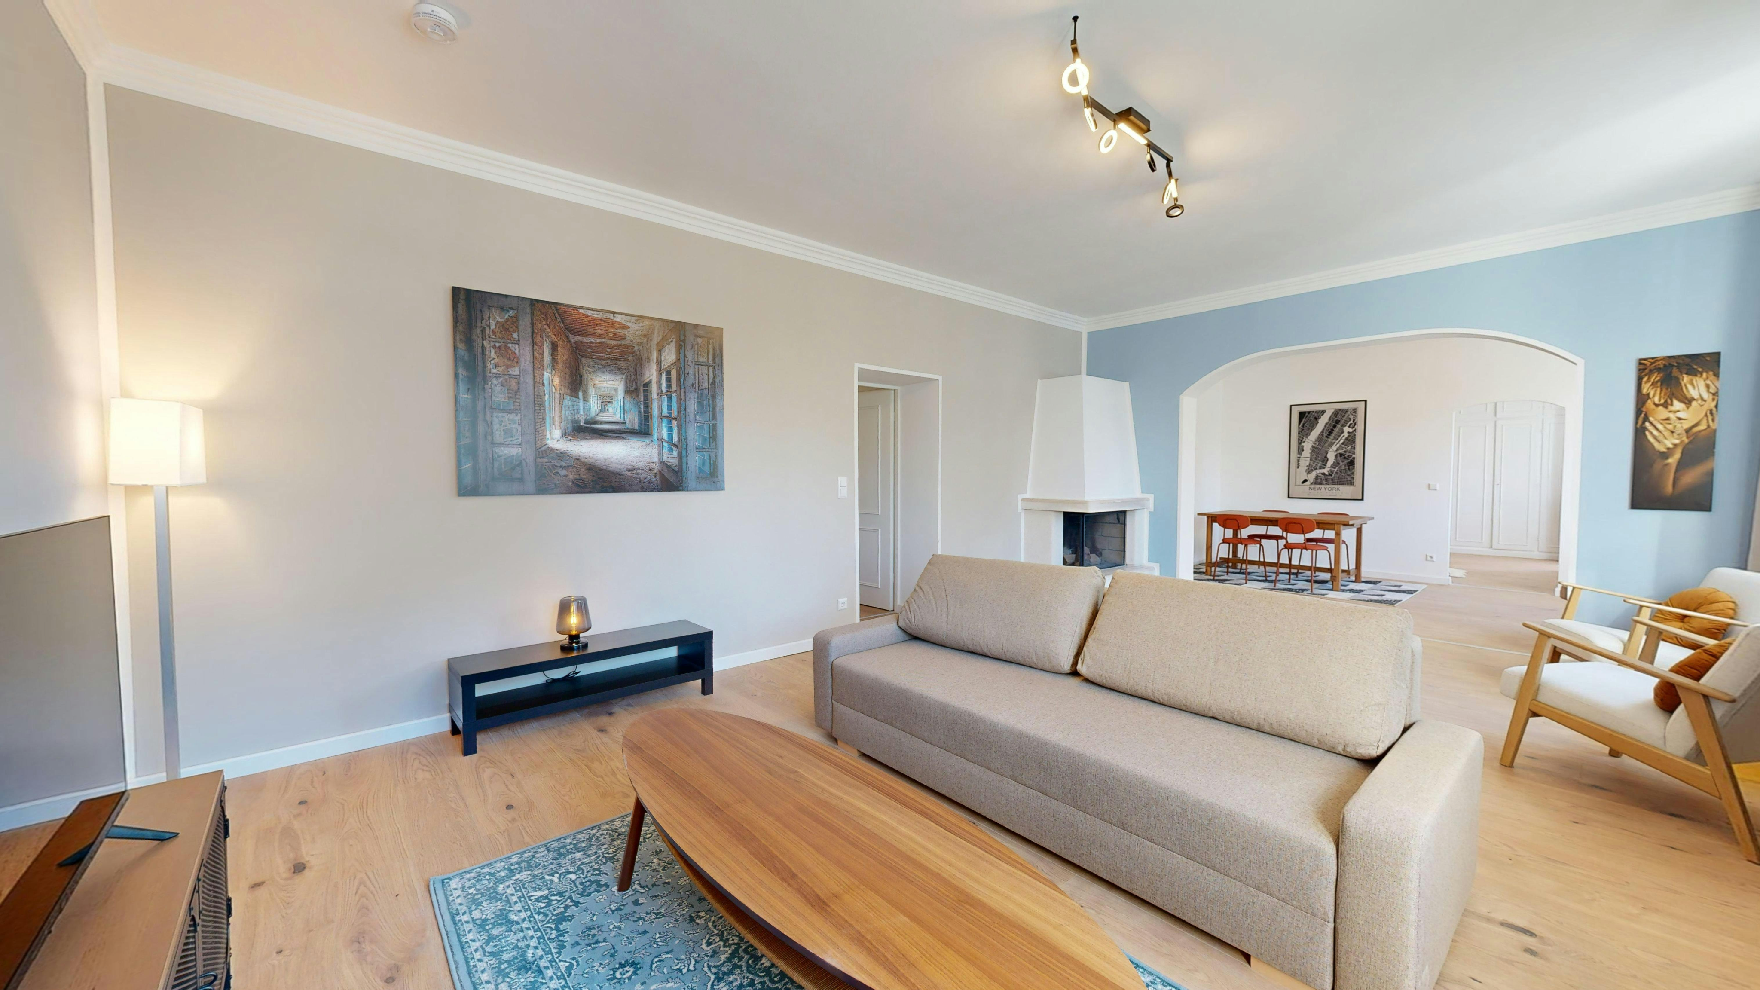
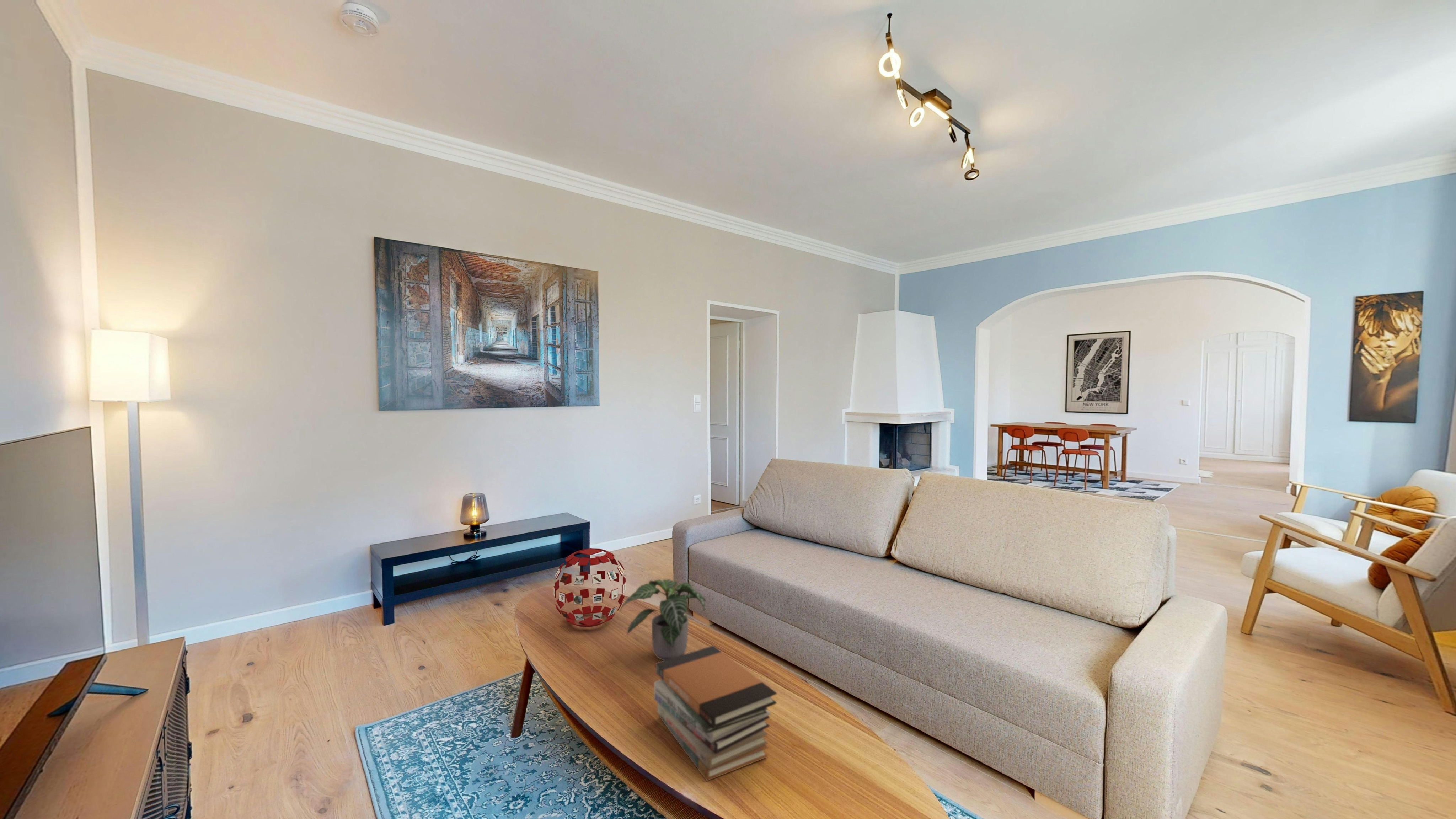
+ decorative ball (588, 589)
+ potted plant (668, 620)
+ book stack (711, 706)
